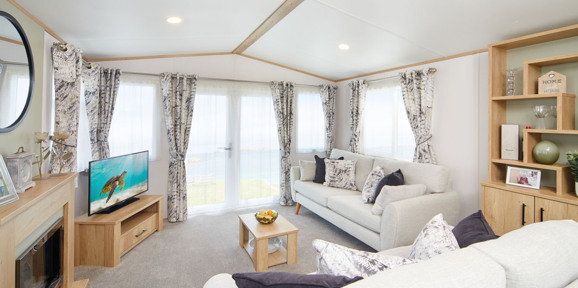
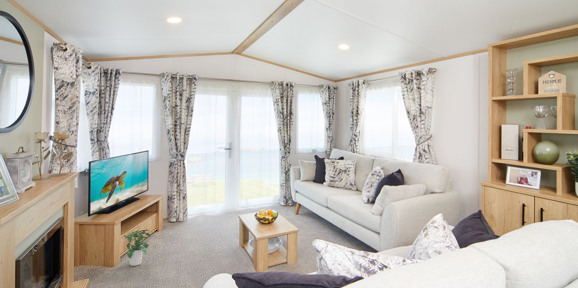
+ potted plant (138, 246)
